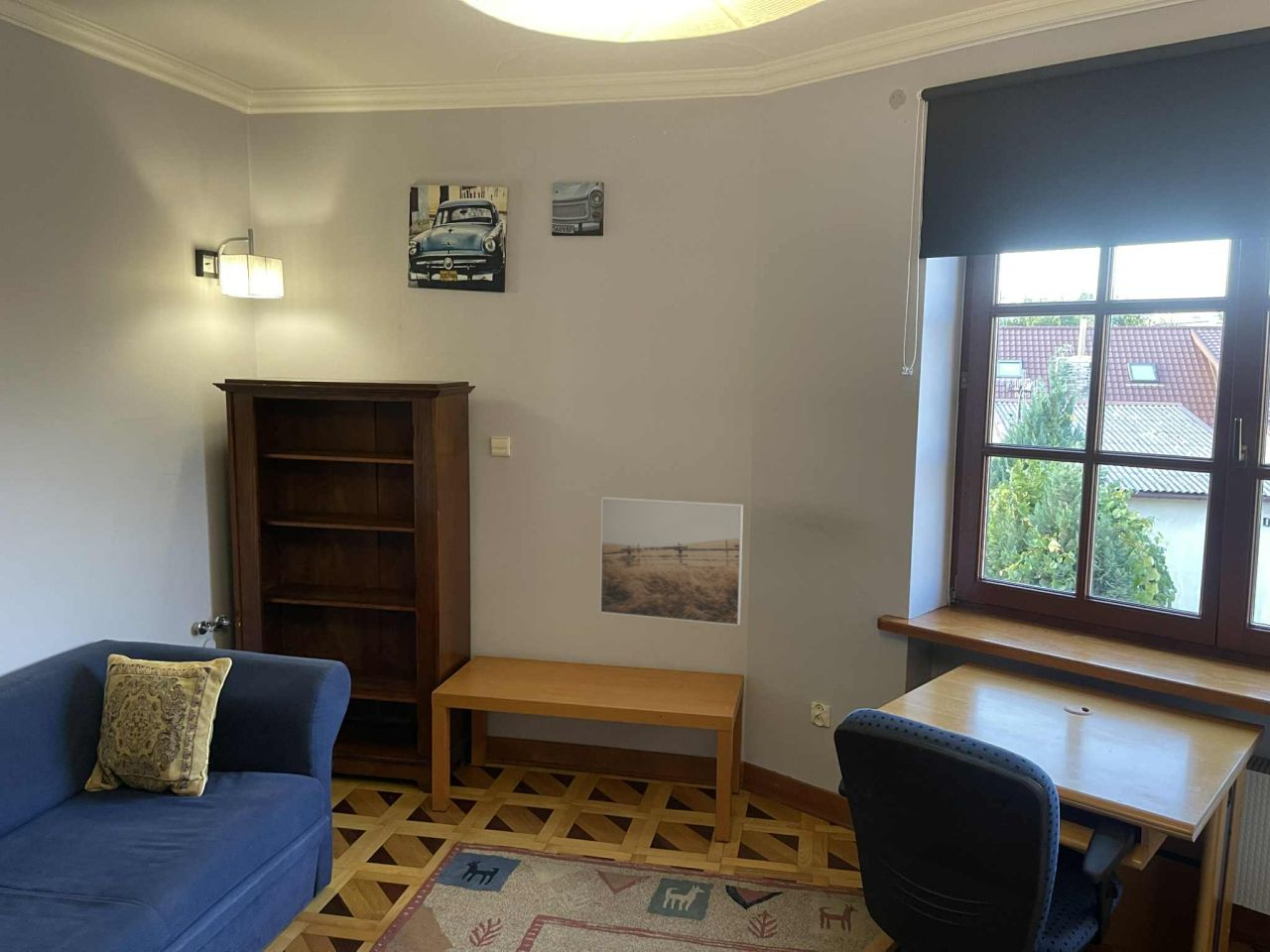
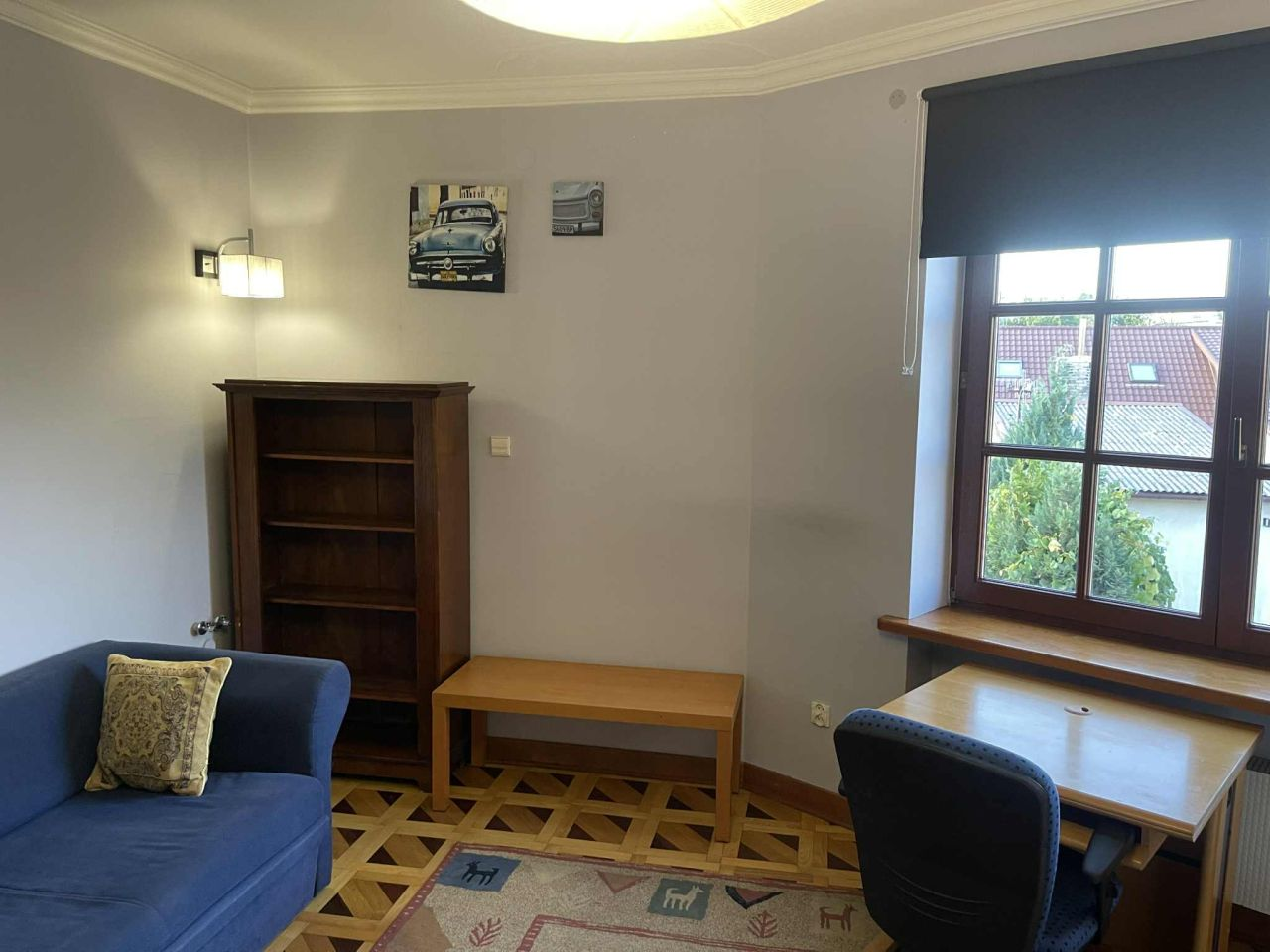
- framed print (670, 559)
